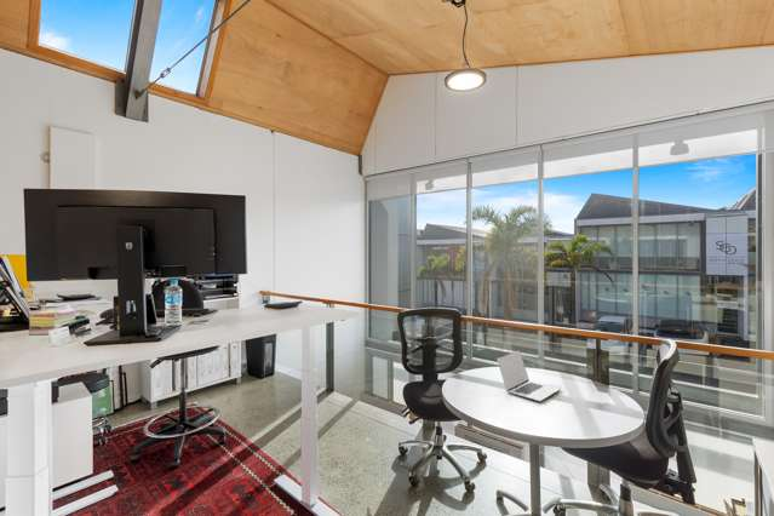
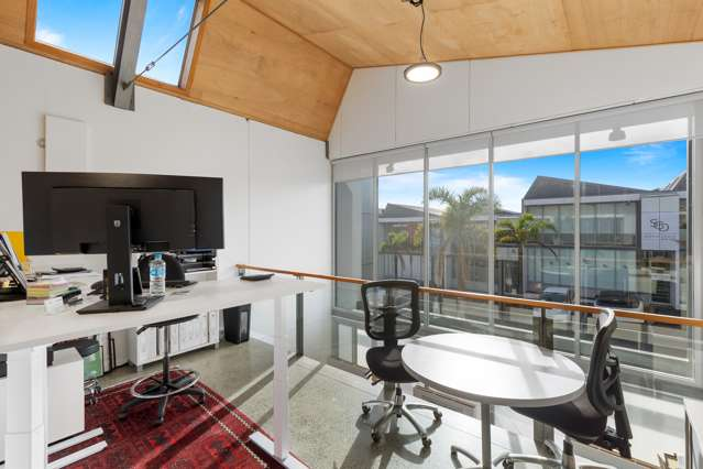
- laptop (527, 375)
